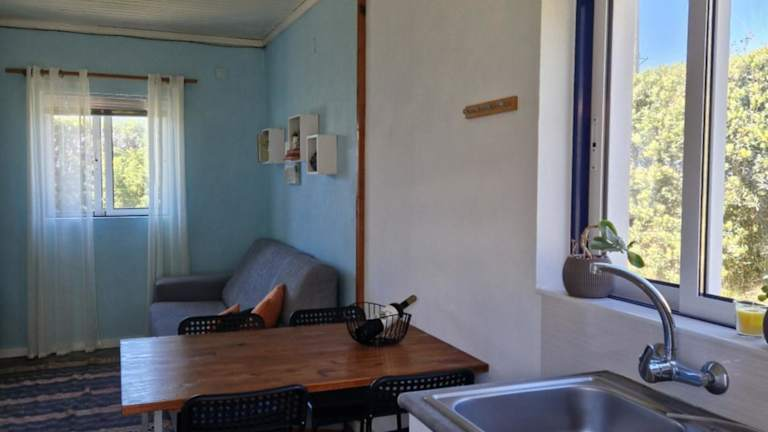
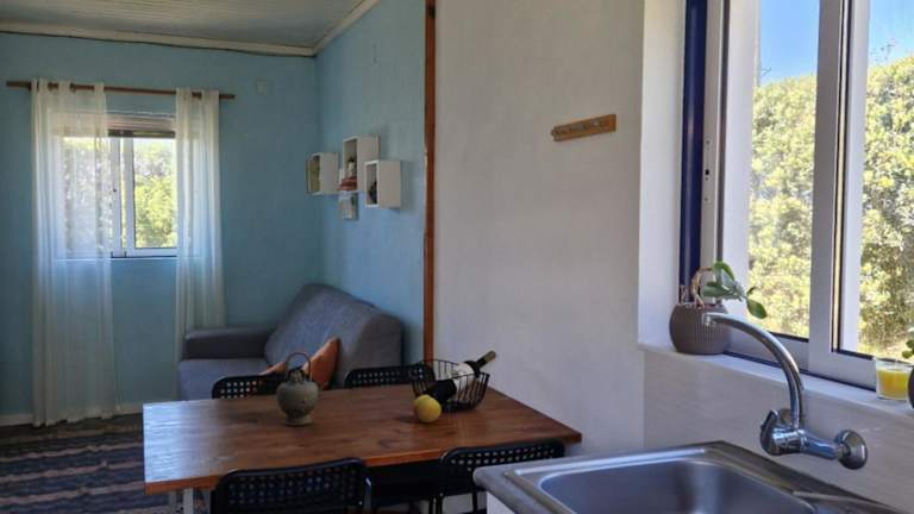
+ fruit (426, 408)
+ teapot (302, 387)
